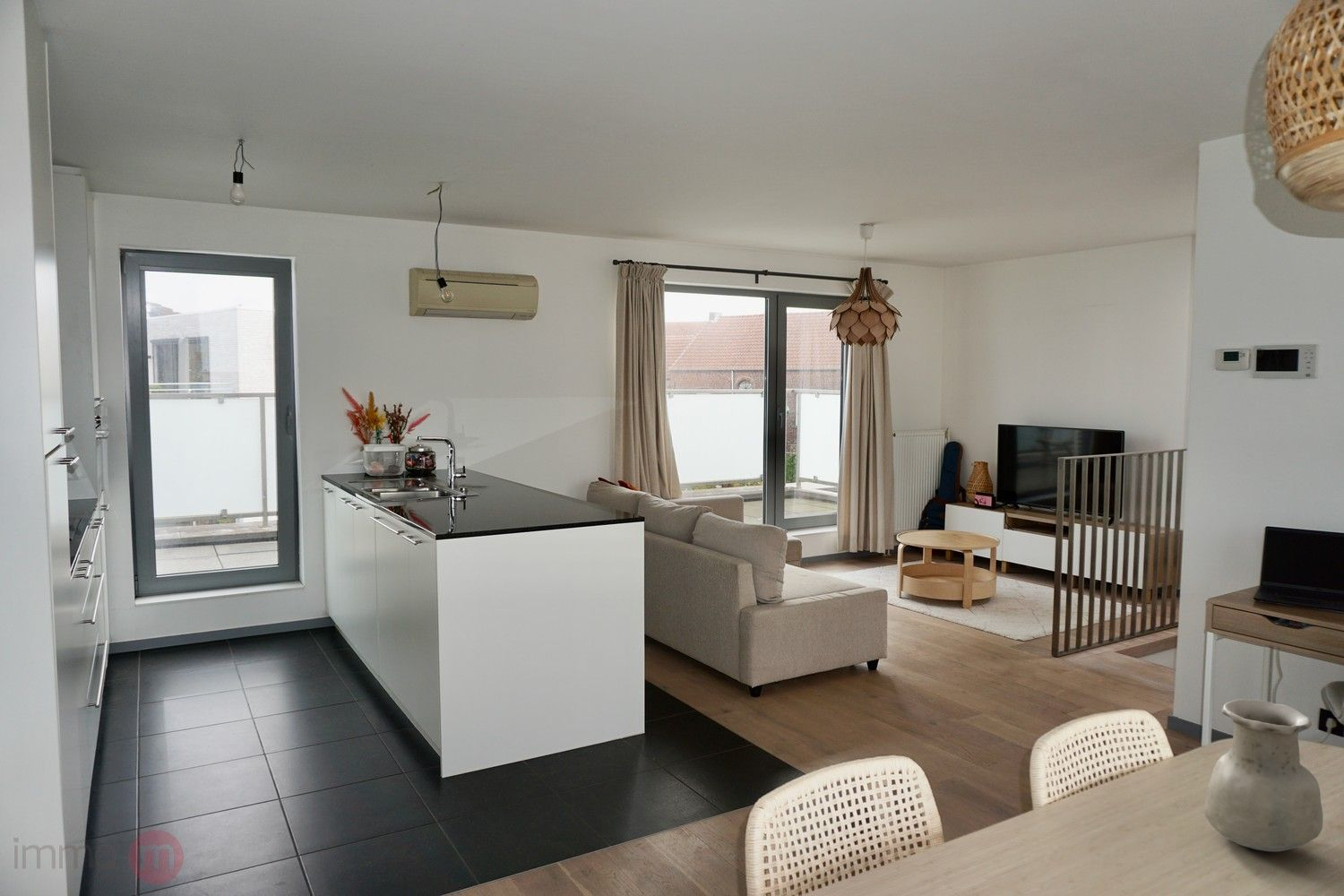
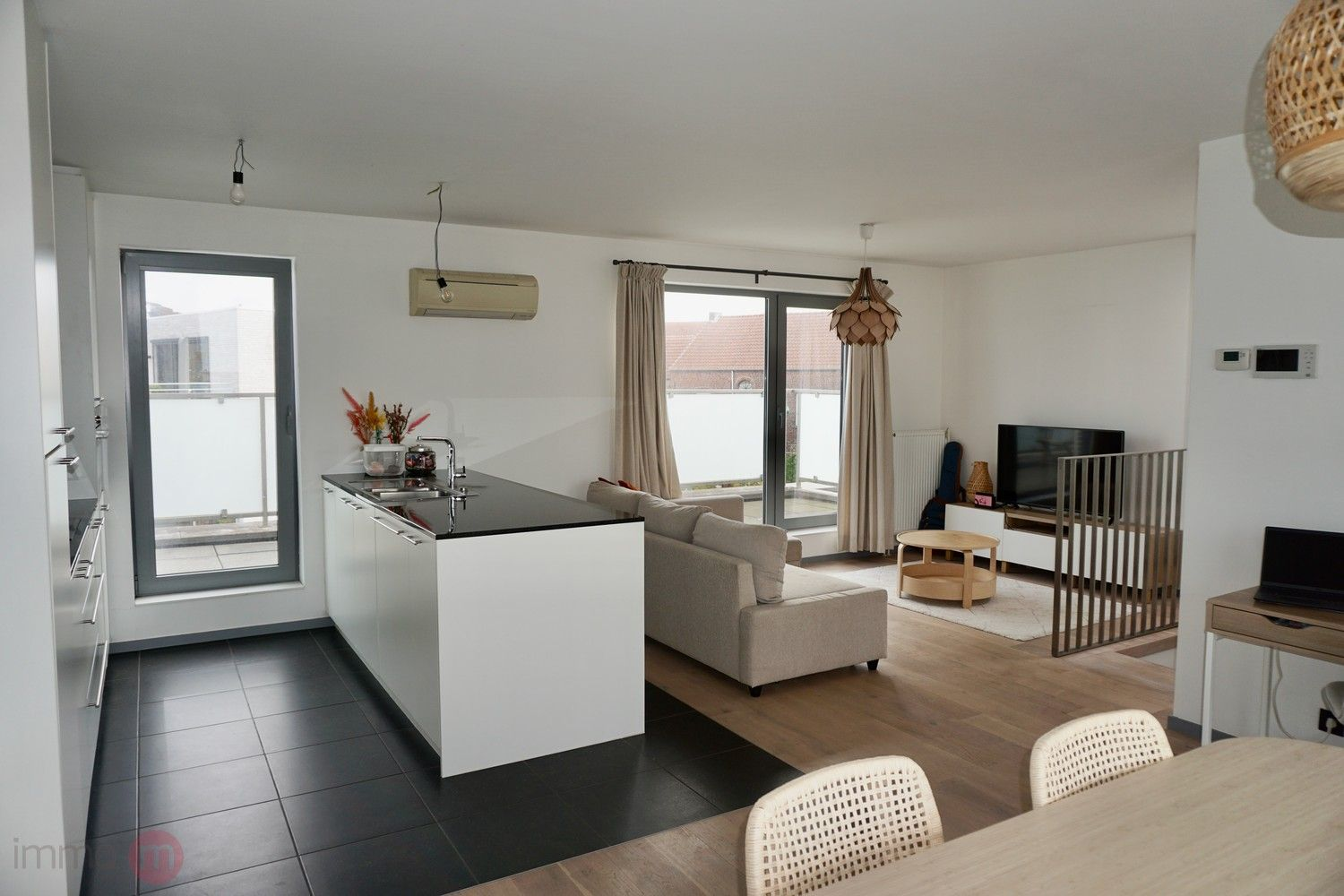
- vase (1262, 774)
